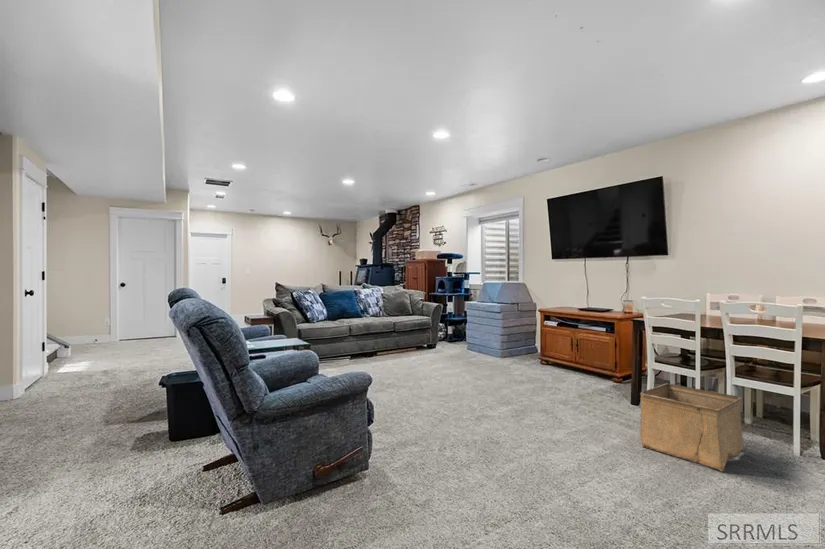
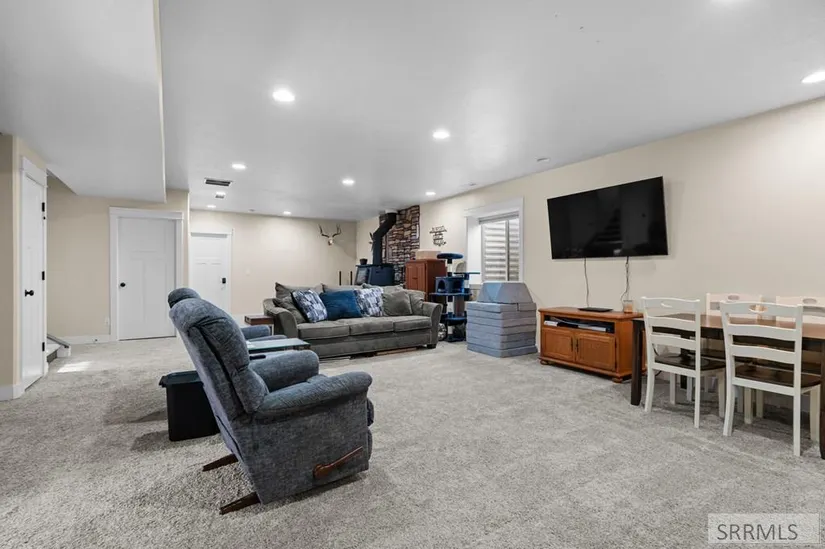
- storage bin (691, 421)
